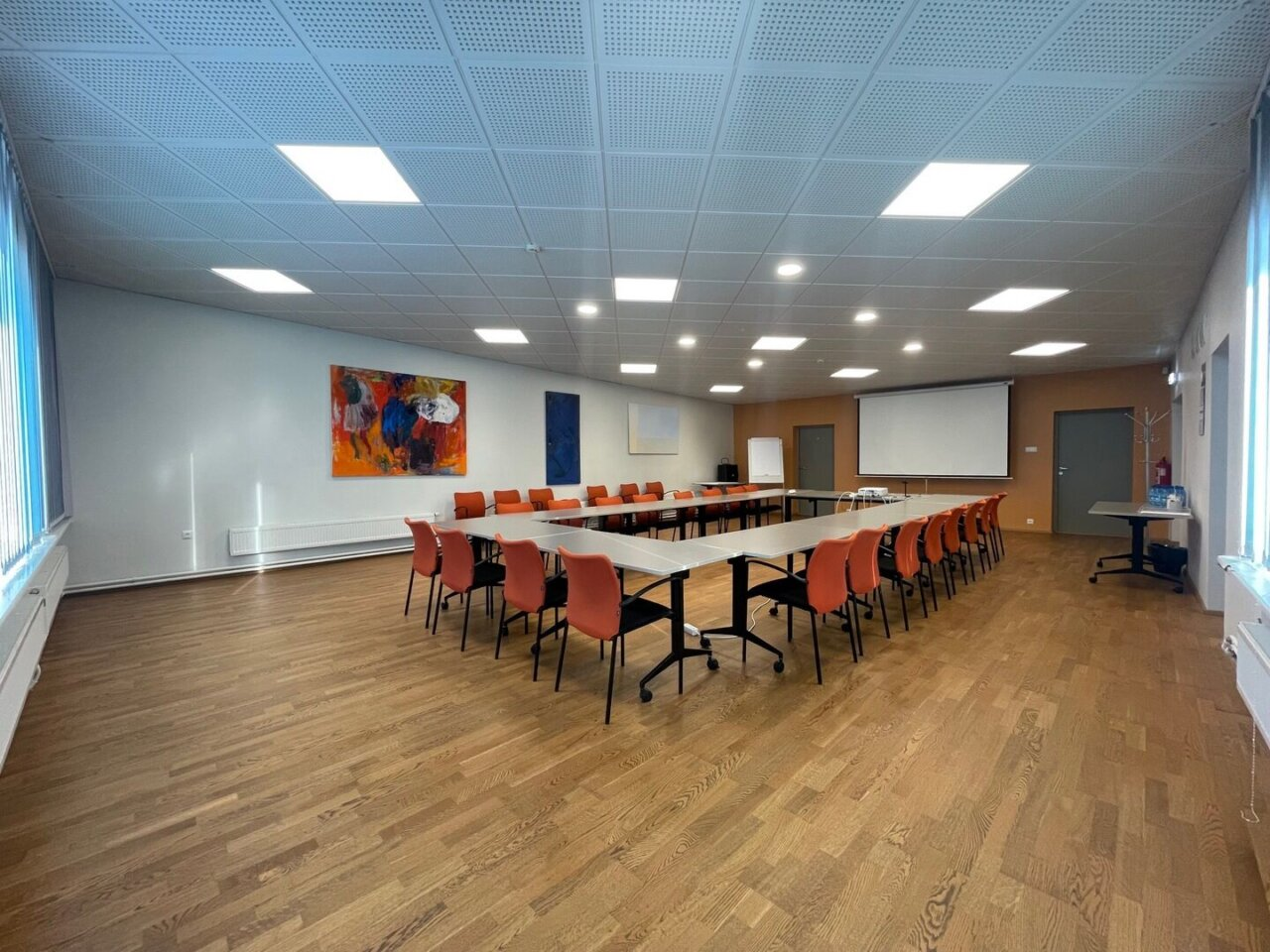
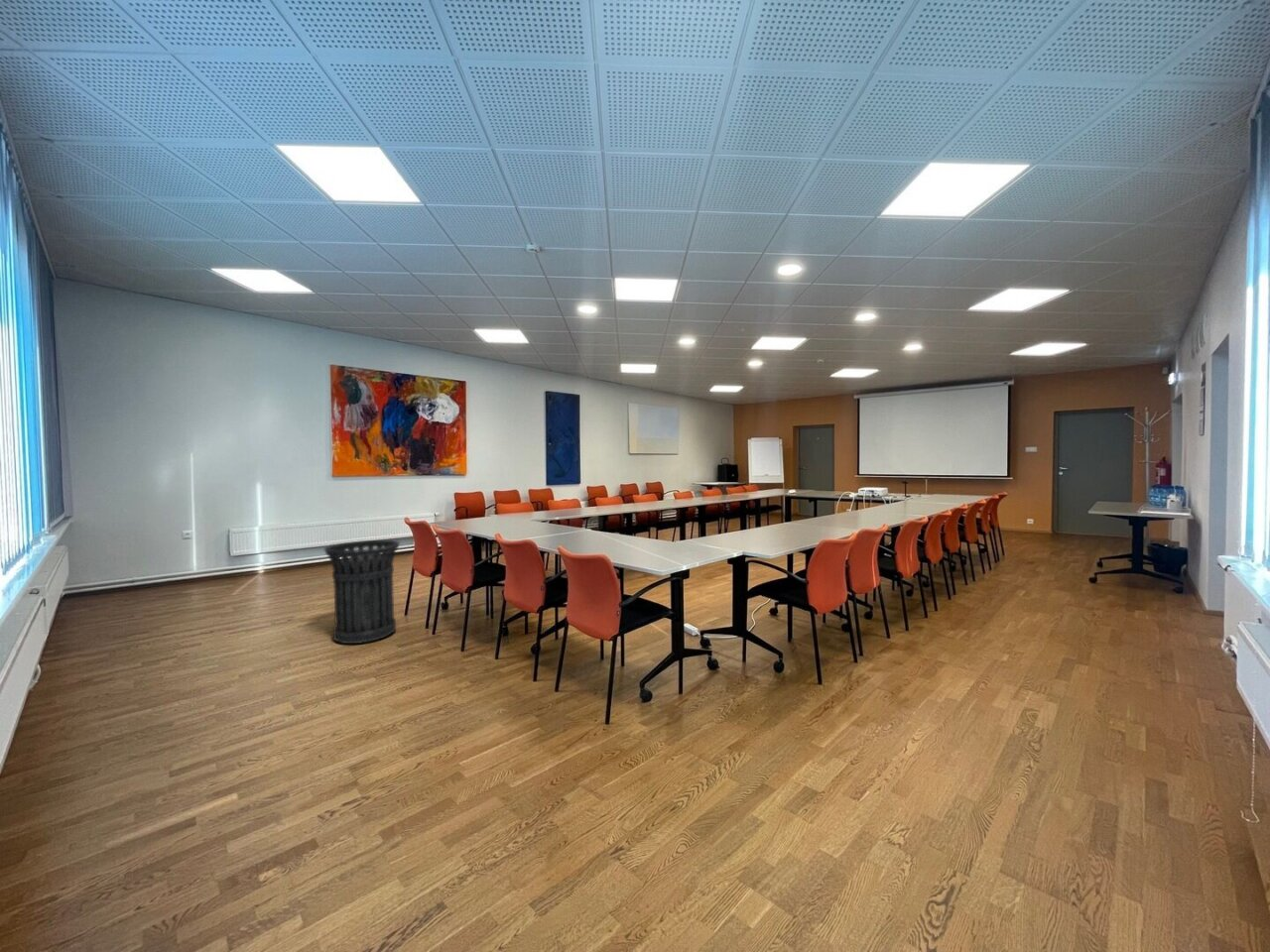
+ trash can (364, 590)
